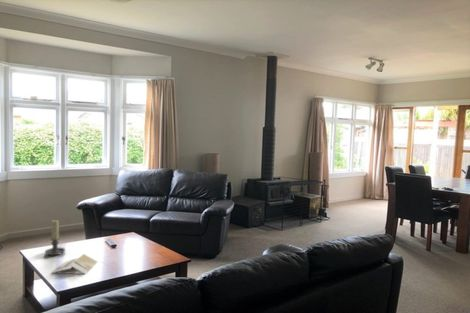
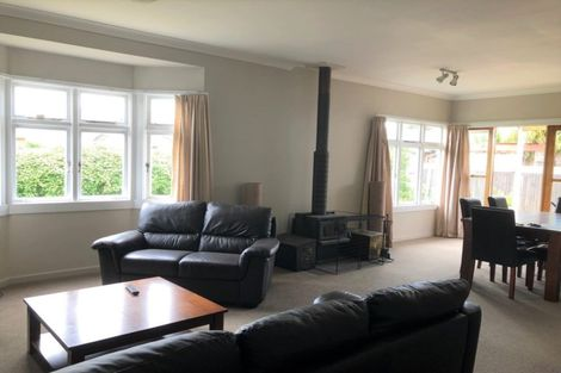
- candle holder (53, 237)
- brochure (75, 263)
